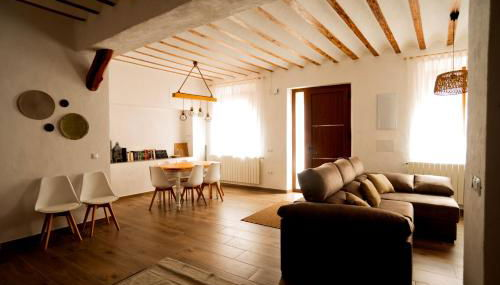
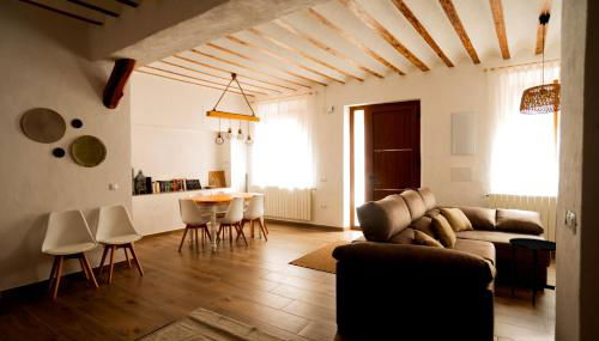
+ side table (534, 270)
